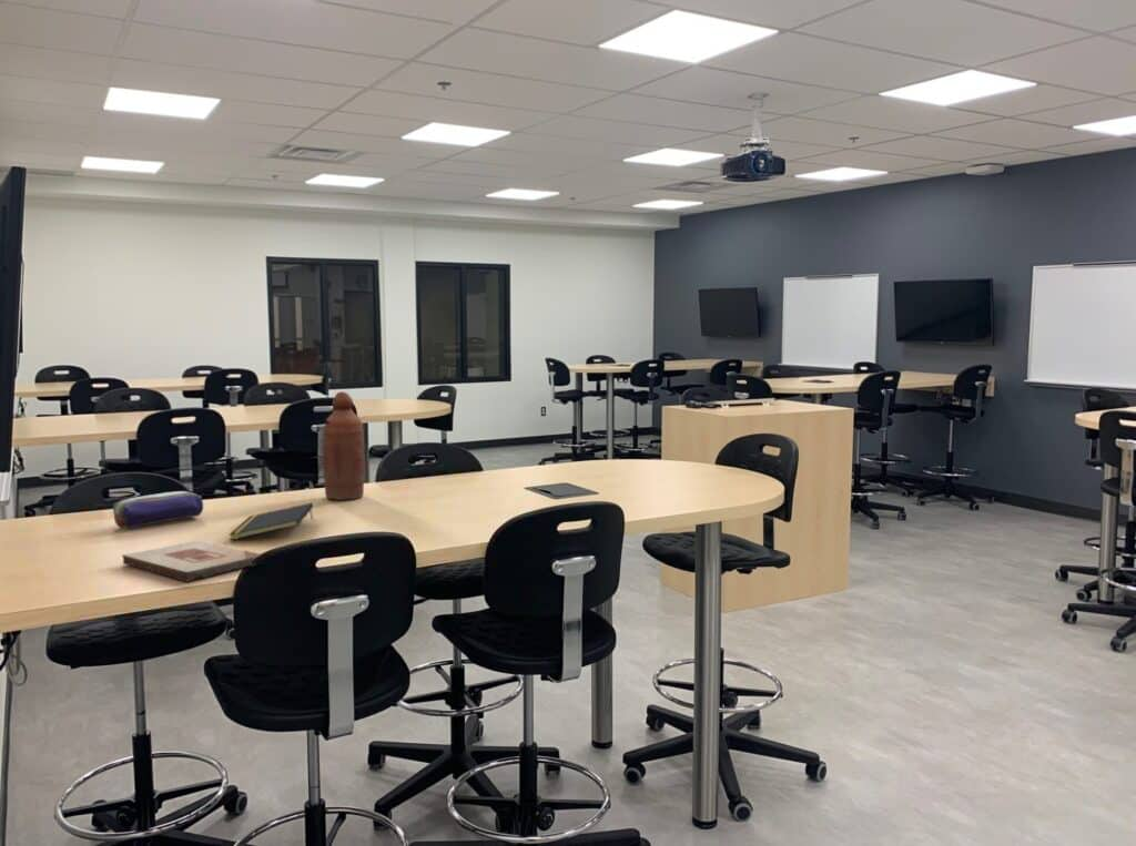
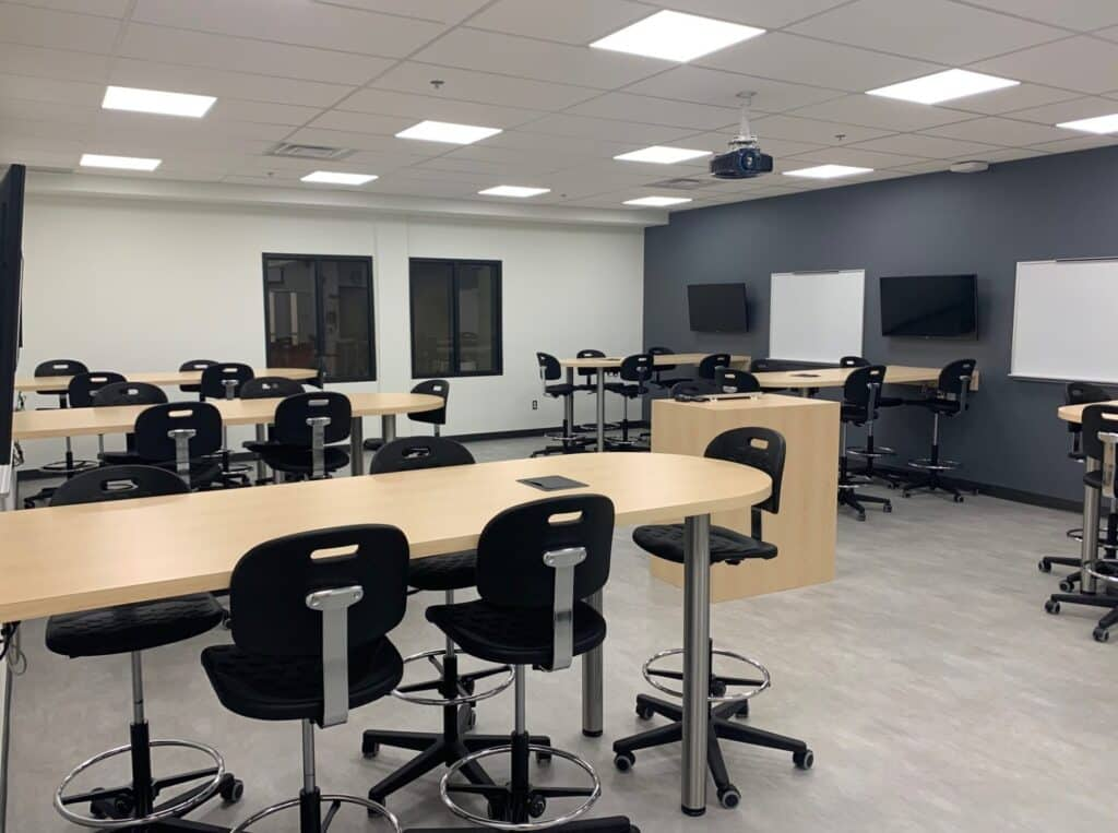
- notepad (273, 520)
- bottle (343, 445)
- pencil case (159, 508)
- wooden plaque (193, 559)
